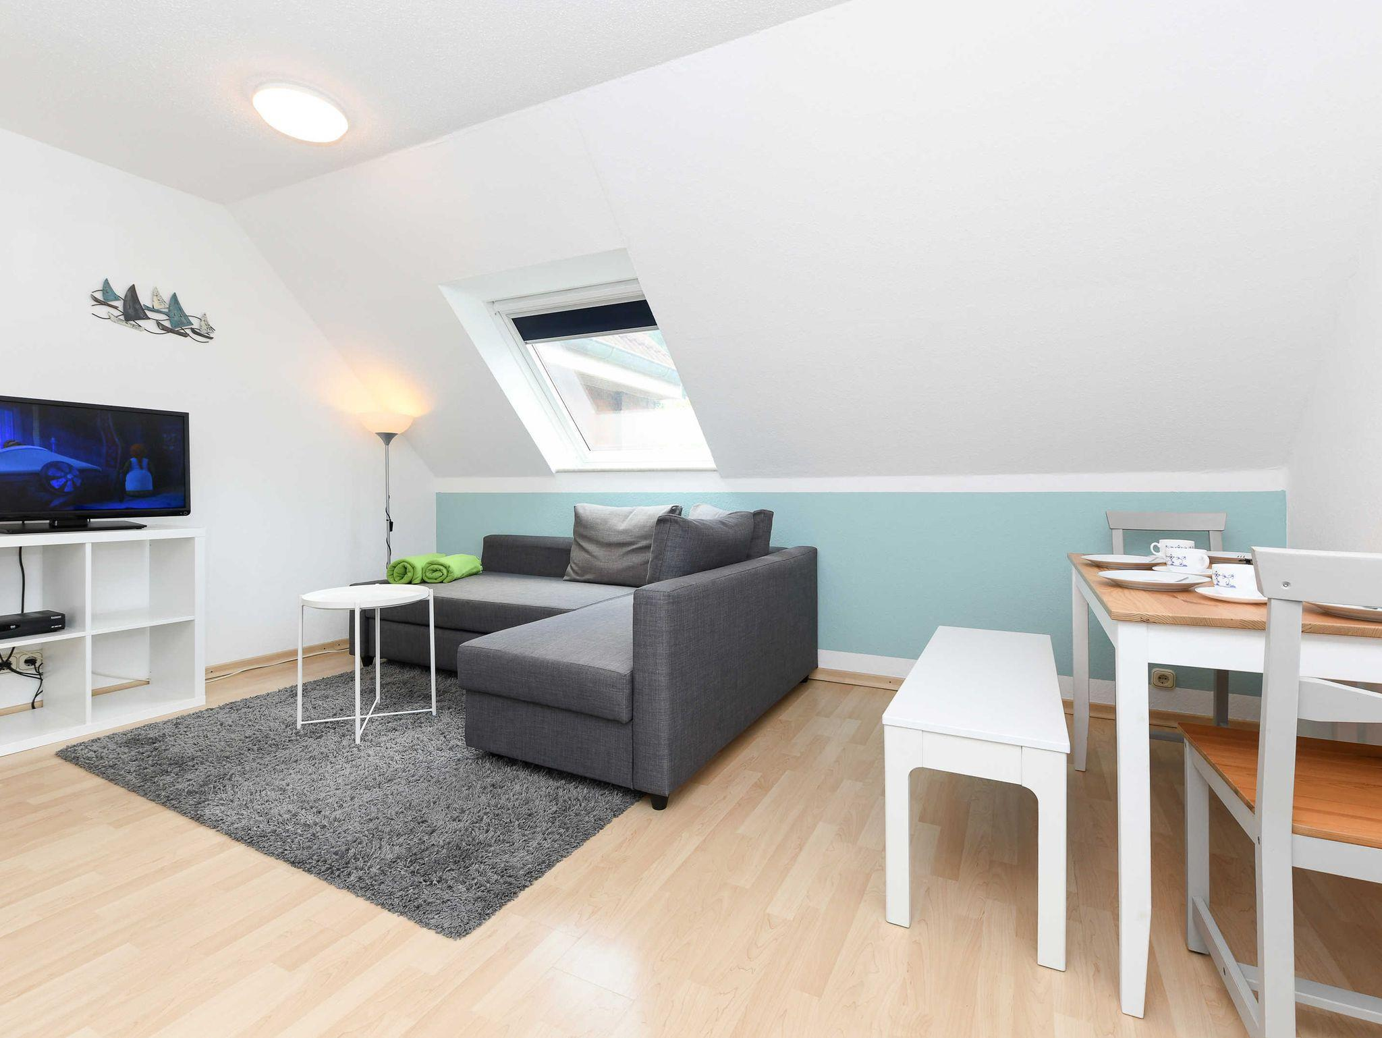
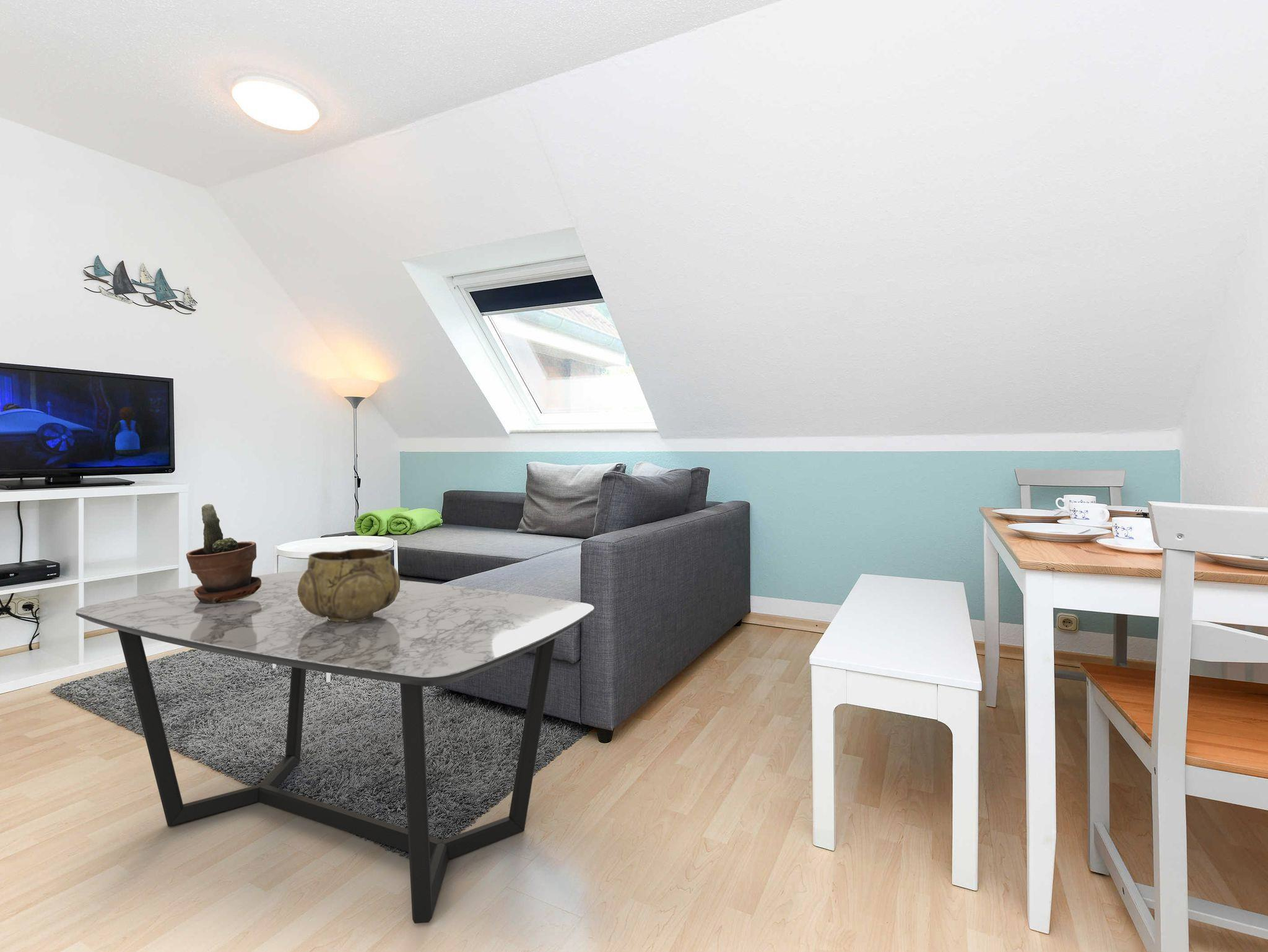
+ potted plant (225, 550)
+ decorative bowl (350, 584)
+ coffee table (303, 716)
